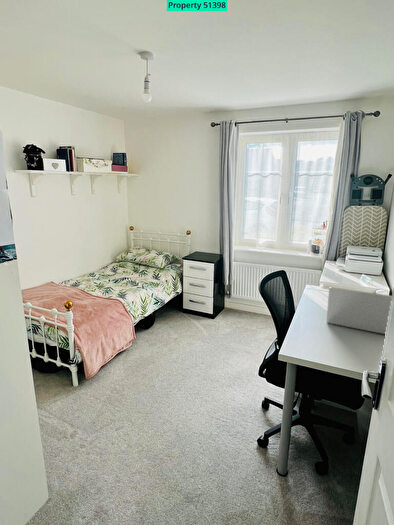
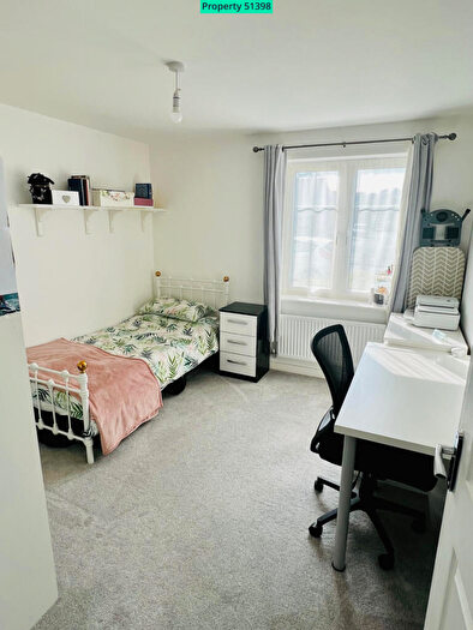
- laptop (361, 304)
